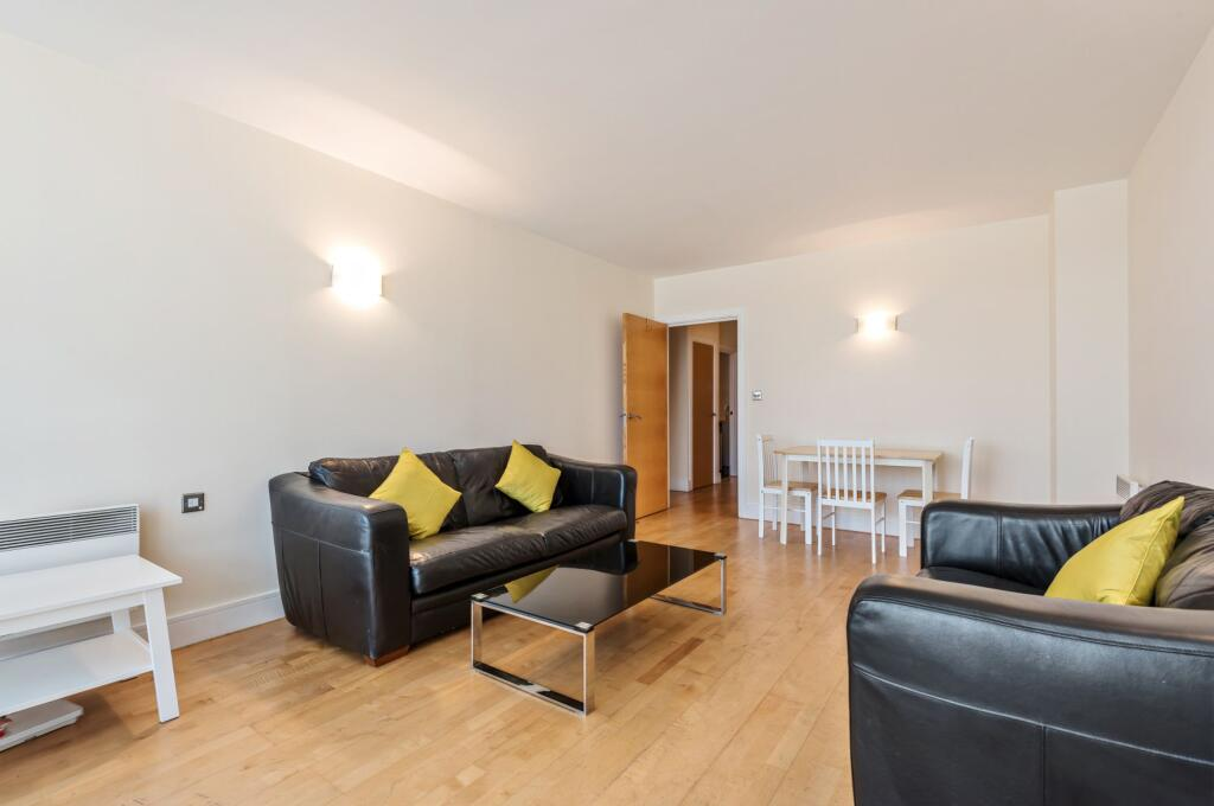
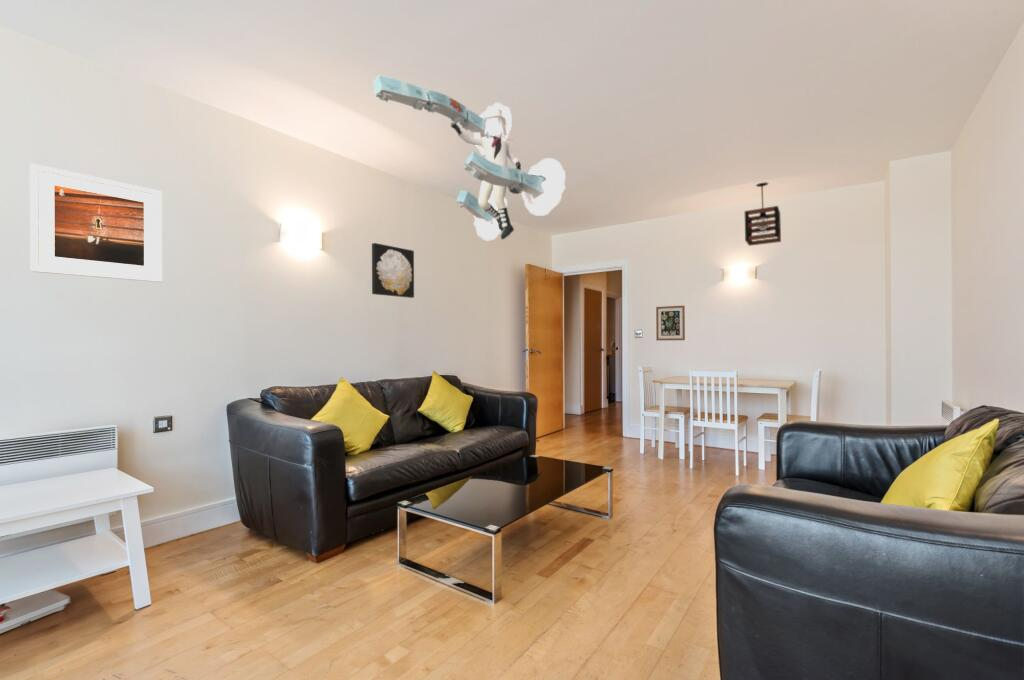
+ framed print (101, 228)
+ wall art (393, 271)
+ ceiling light (474, 164)
+ pendant light (762, 212)
+ wall art (670, 323)
